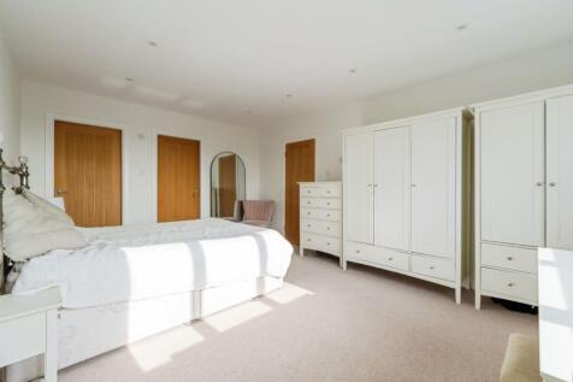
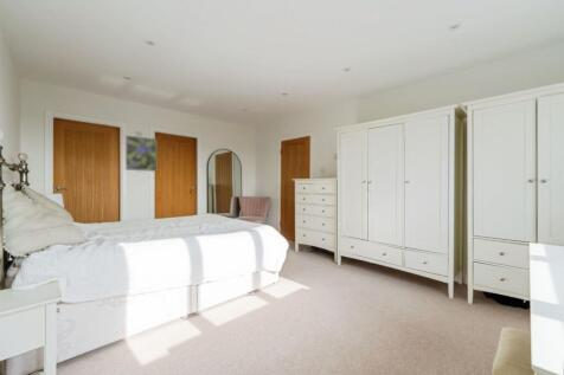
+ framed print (141, 154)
